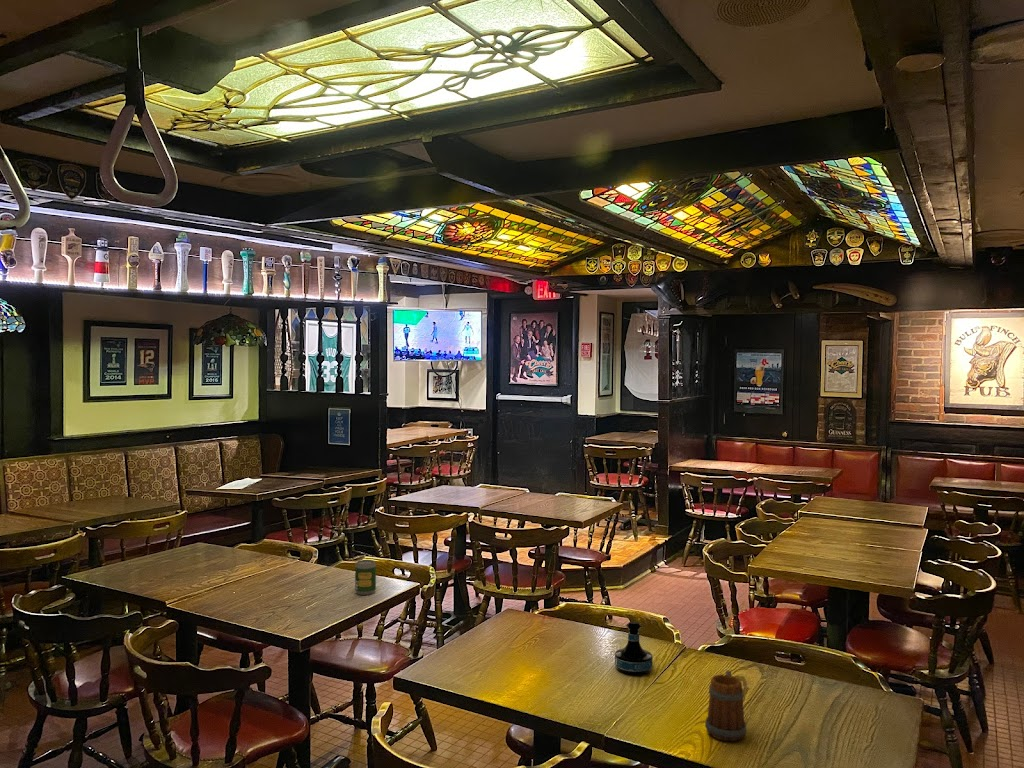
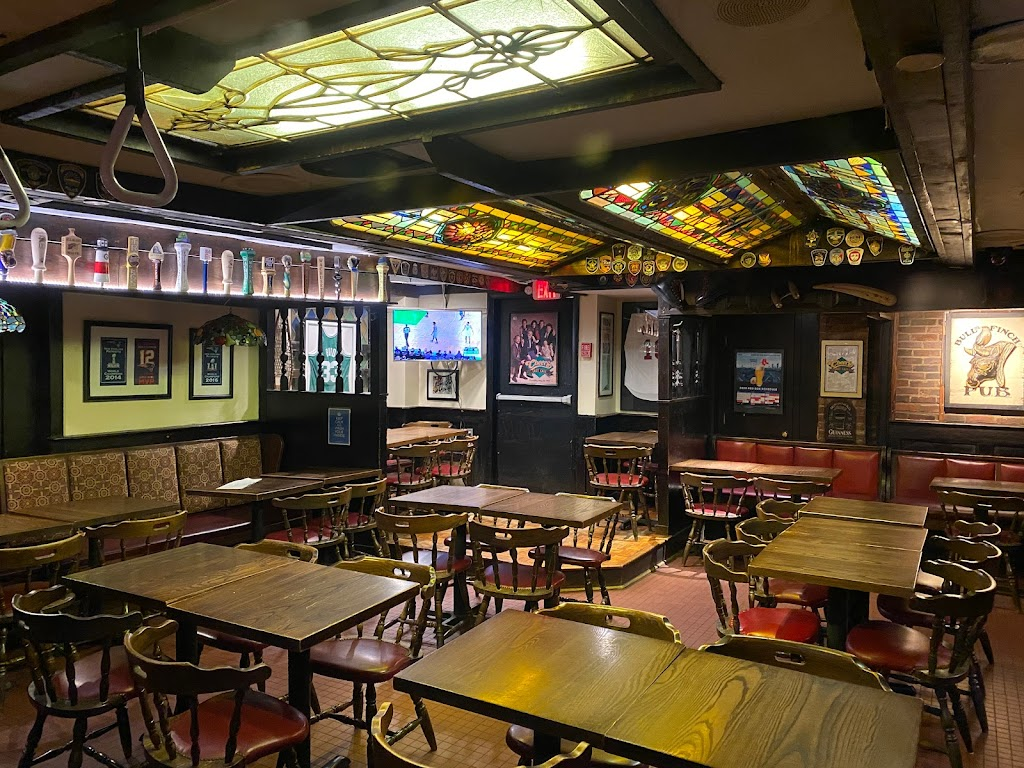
- tequila bottle (633, 645)
- beer mug (726, 703)
- soda can (365, 577)
